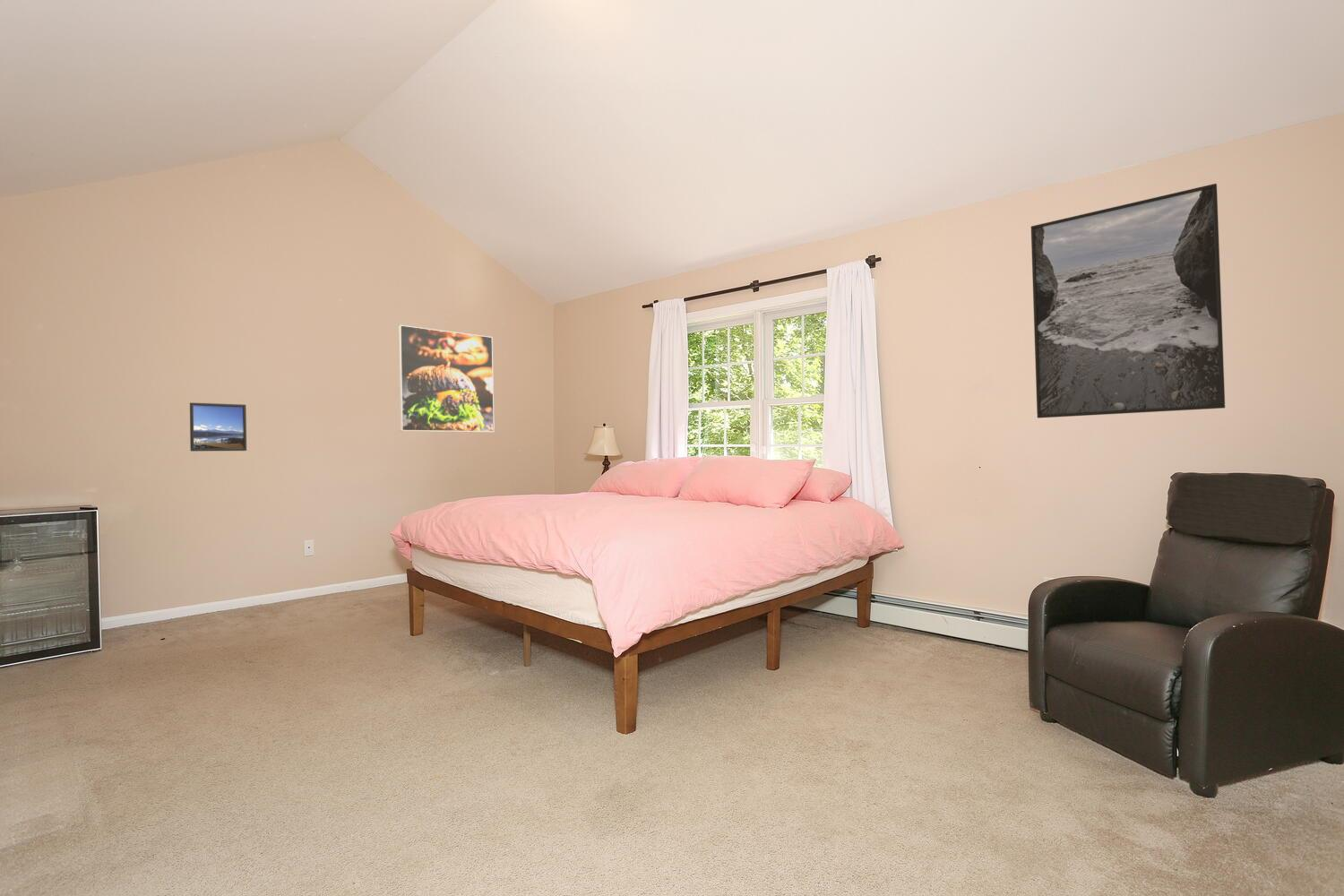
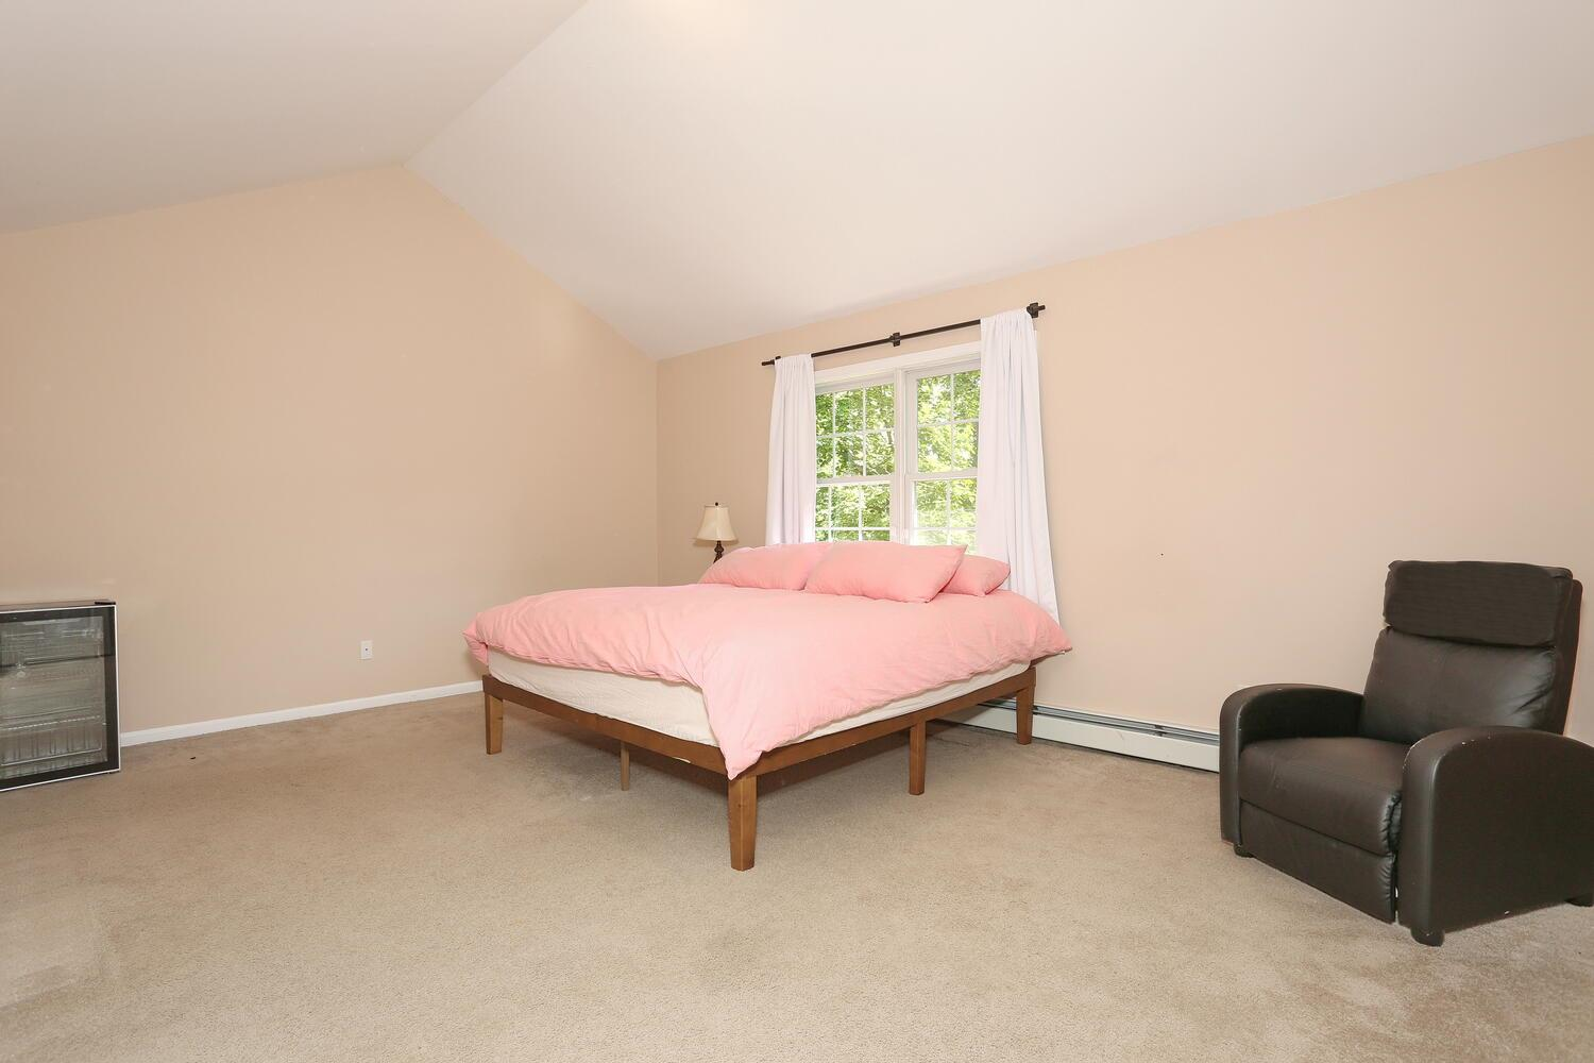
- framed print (219, 426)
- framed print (448, 381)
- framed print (1120, 309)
